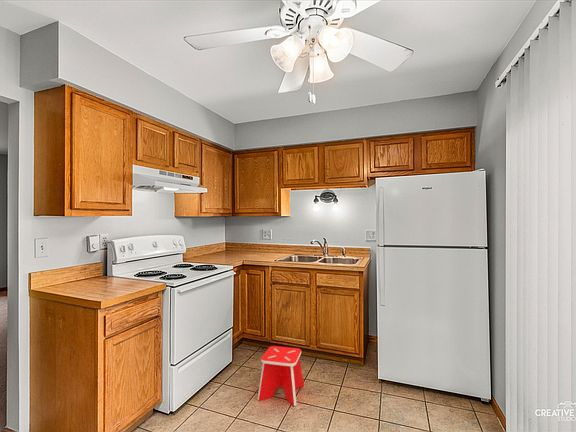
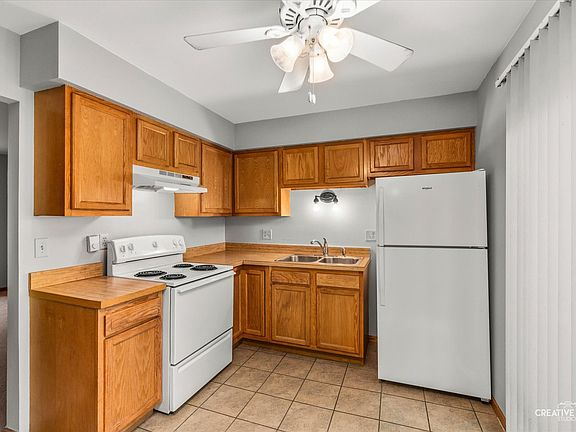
- step stool (281, 373)
